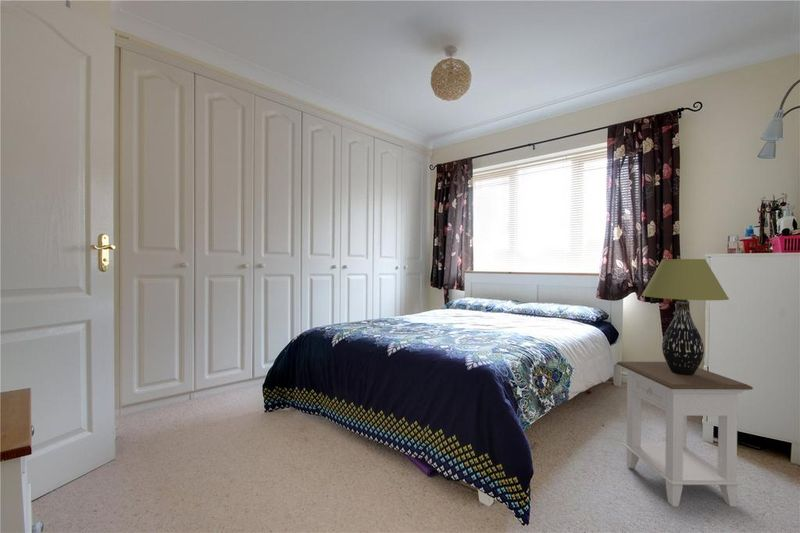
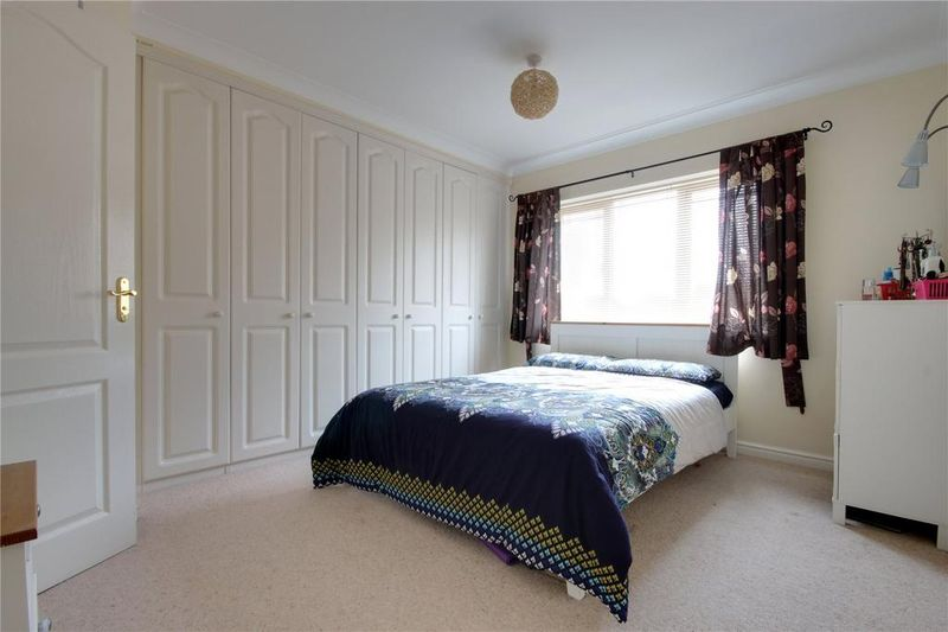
- table lamp (682, 315)
- nightstand (676, 428)
